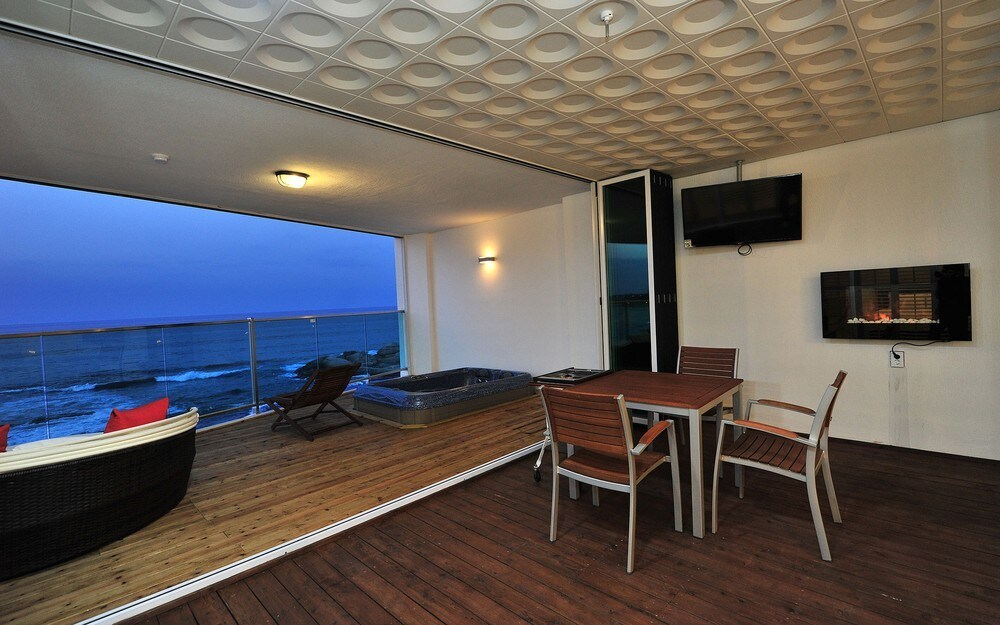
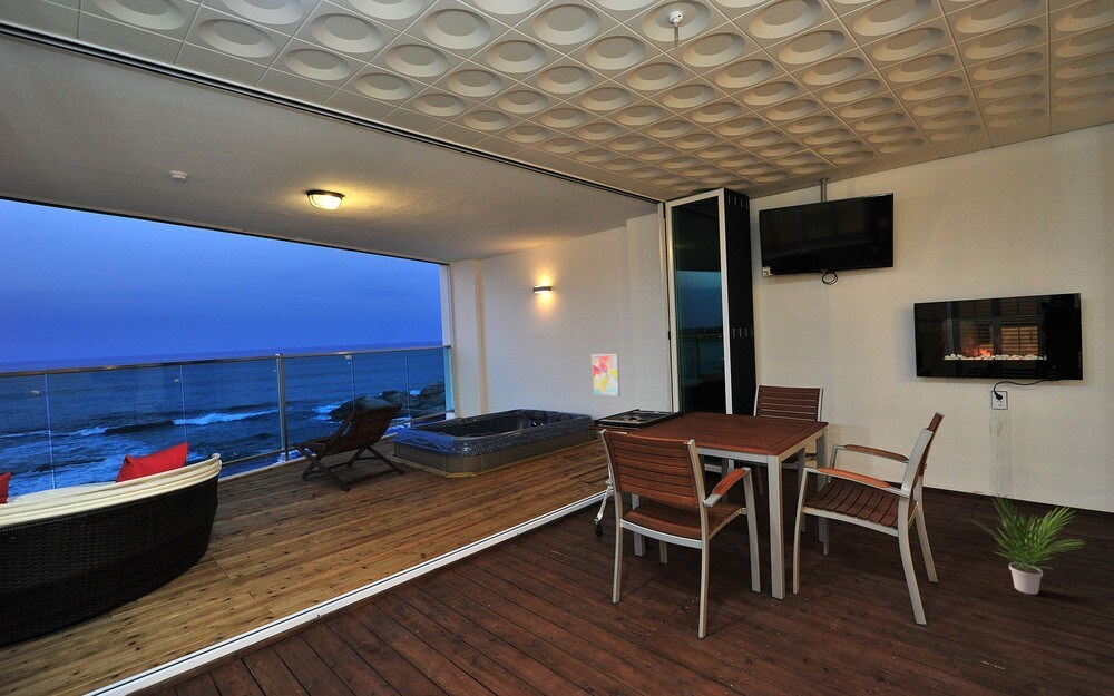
+ wall art (605, 374)
+ potted plant (1026, 547)
